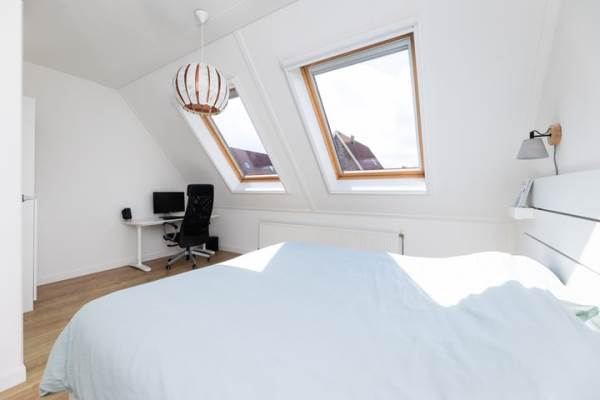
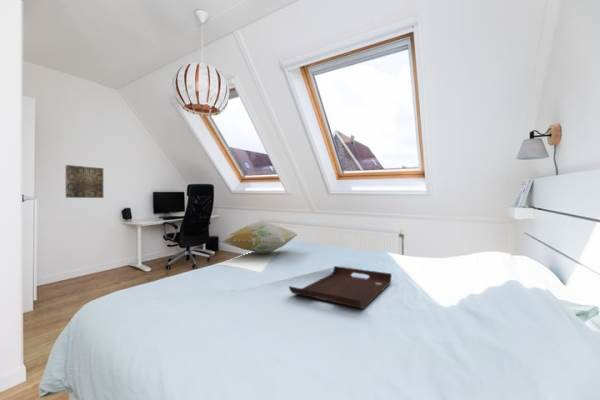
+ wall art (85, 182)
+ decorative pillow (262, 237)
+ serving tray (344, 284)
